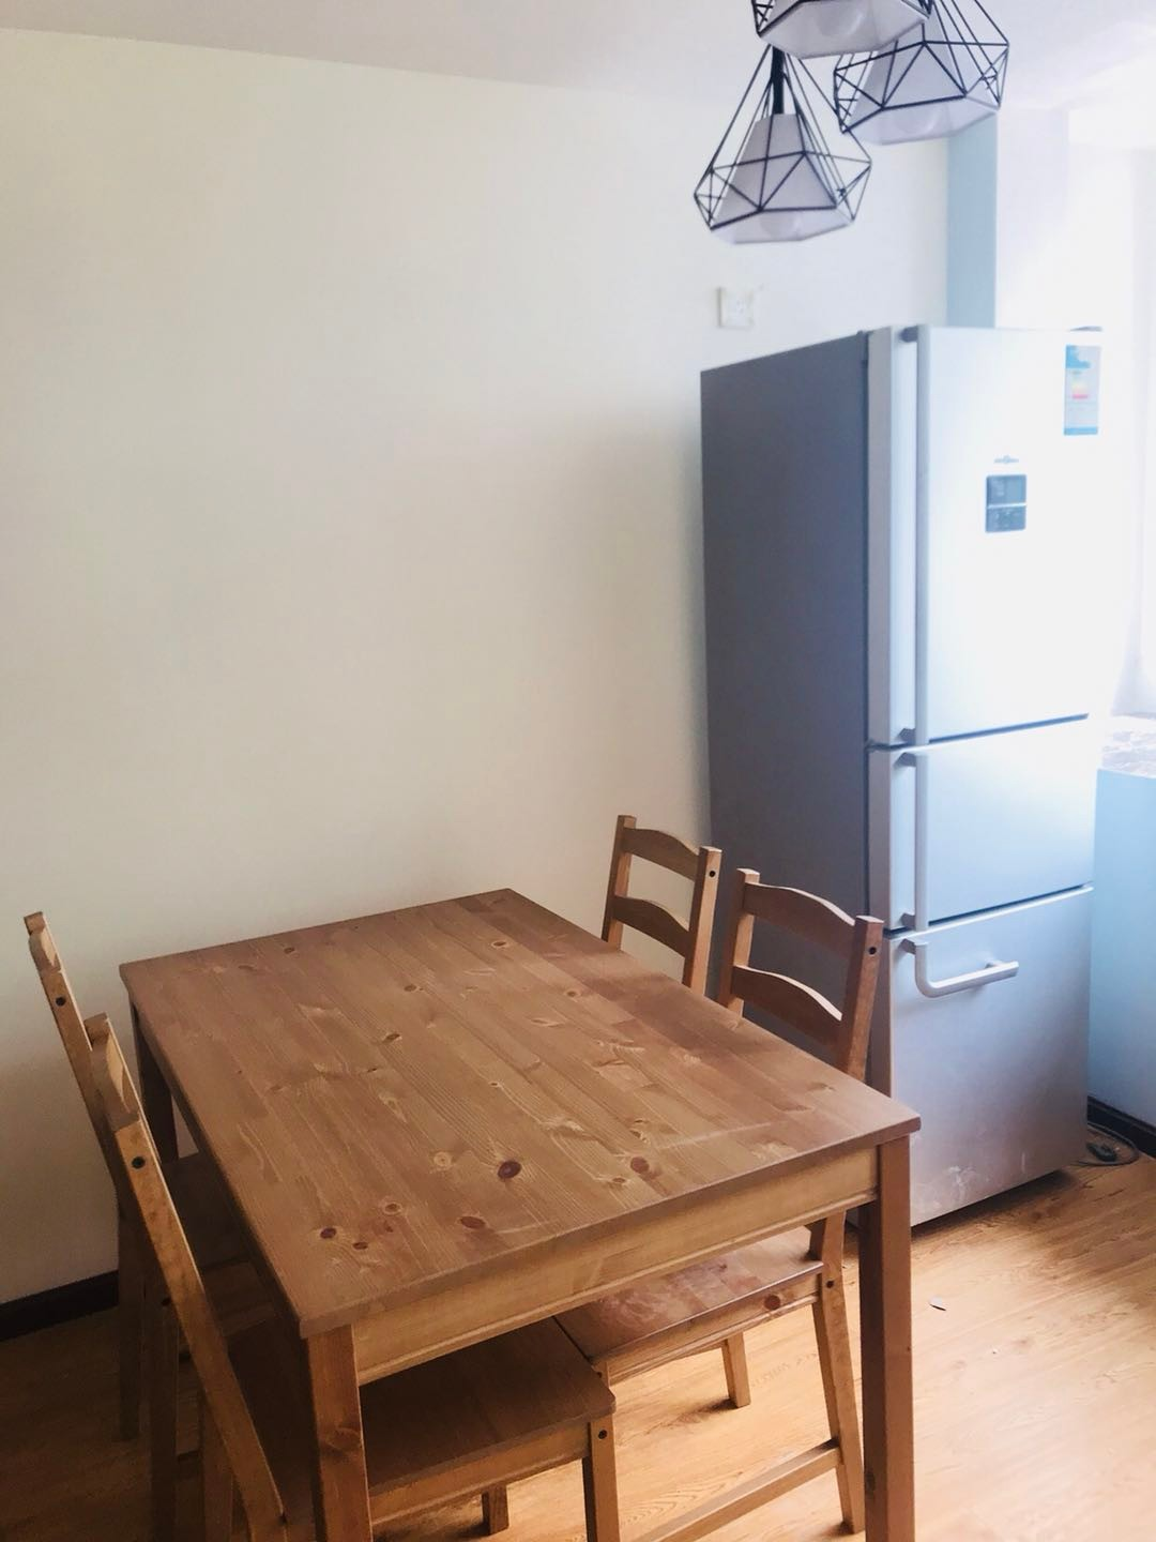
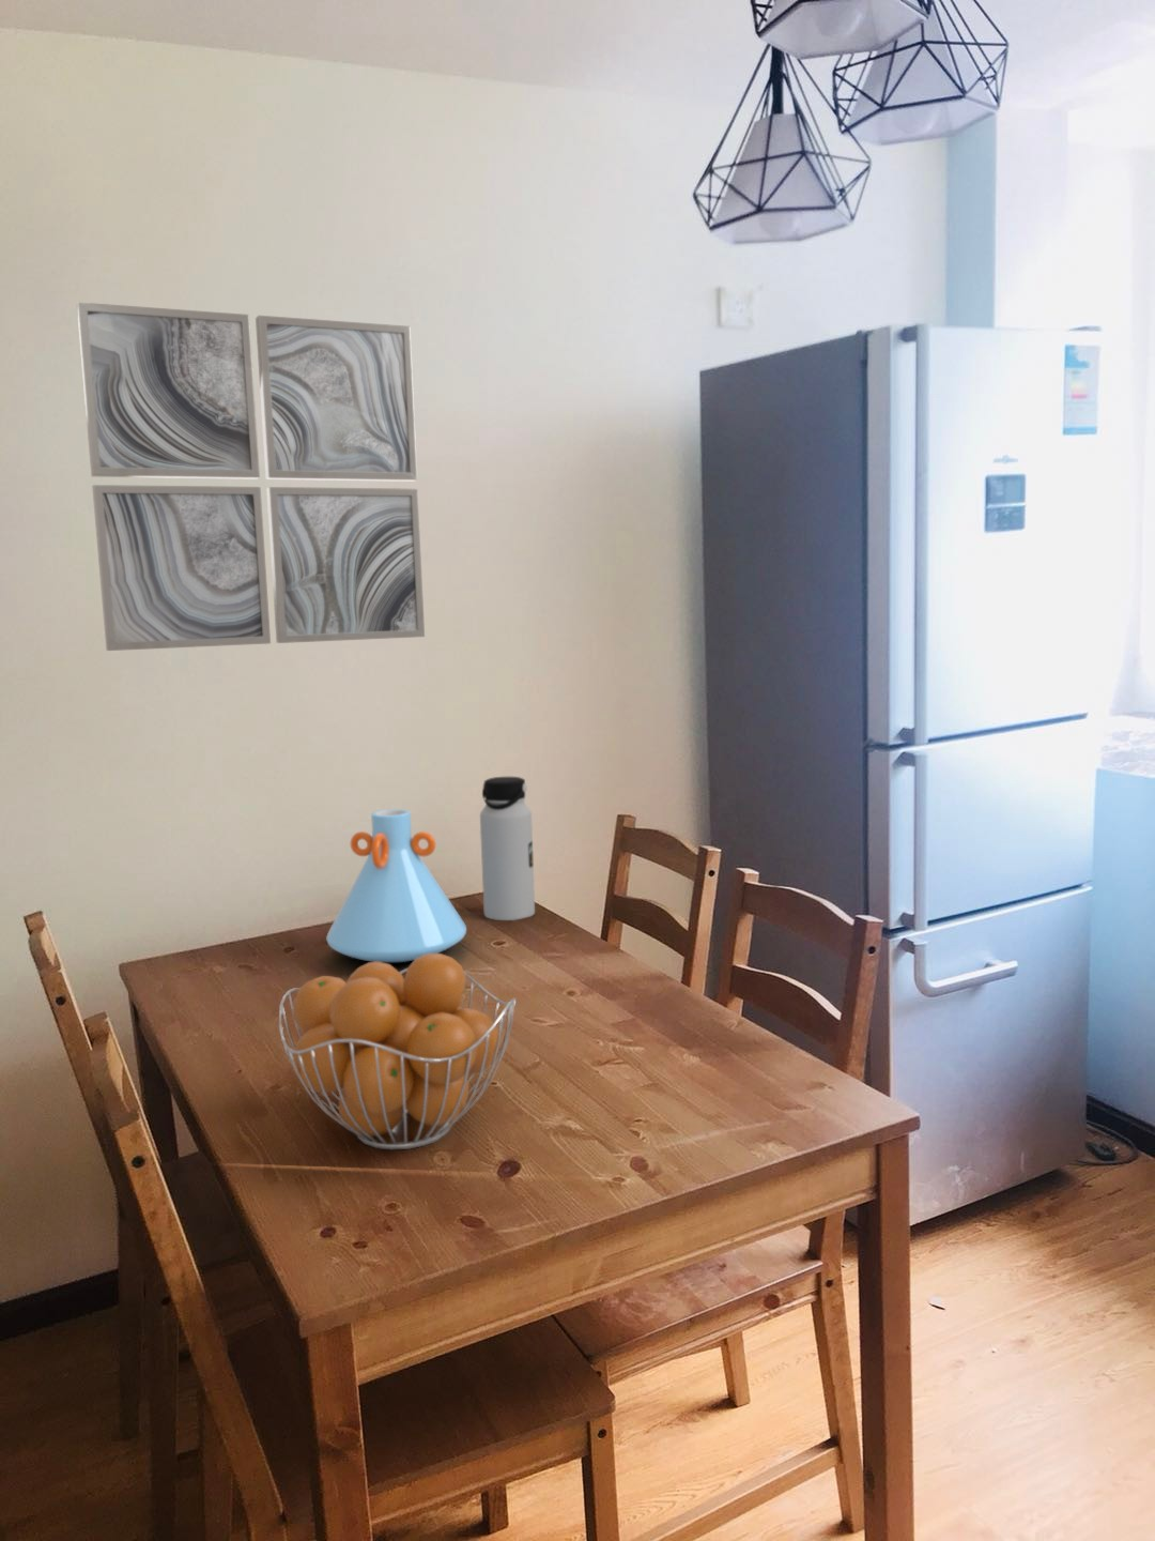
+ wall art (260, 487)
+ vase (393, 883)
+ fruit basket (400, 1046)
+ water bottle (507, 847)
